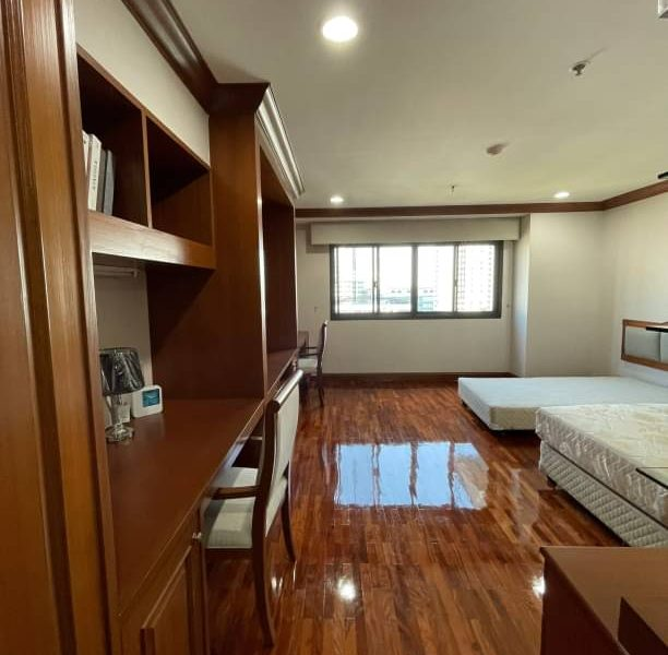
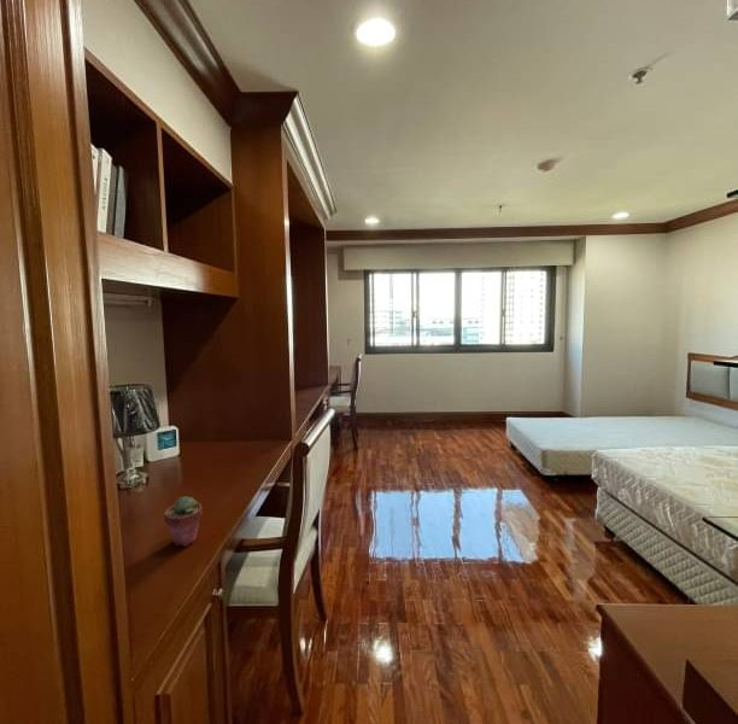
+ potted succulent (183, 518)
